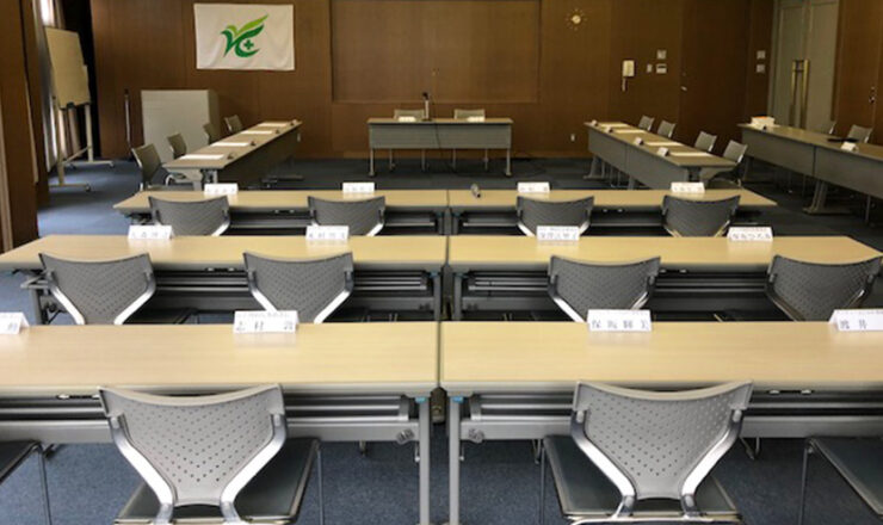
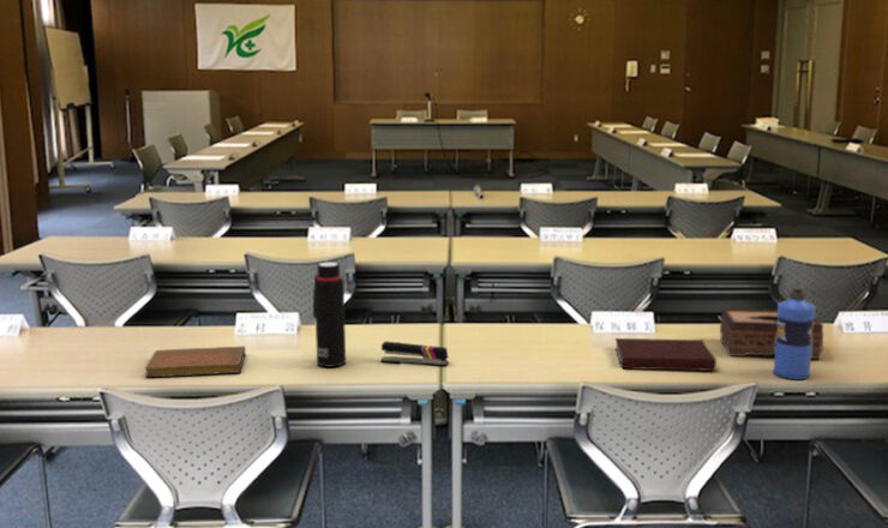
+ stapler (414, 353)
+ water bottle (794, 329)
+ tissue box (769, 332)
+ notebook (662, 353)
+ water bottle (328, 313)
+ notebook (197, 360)
